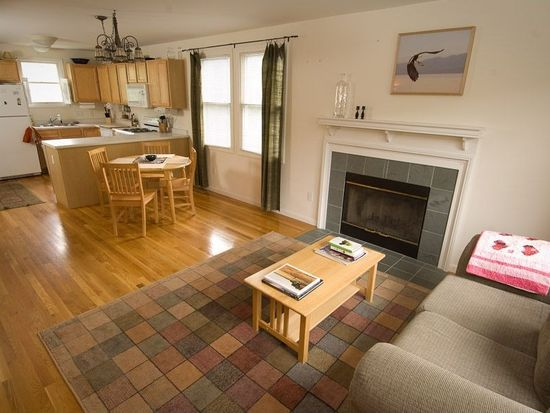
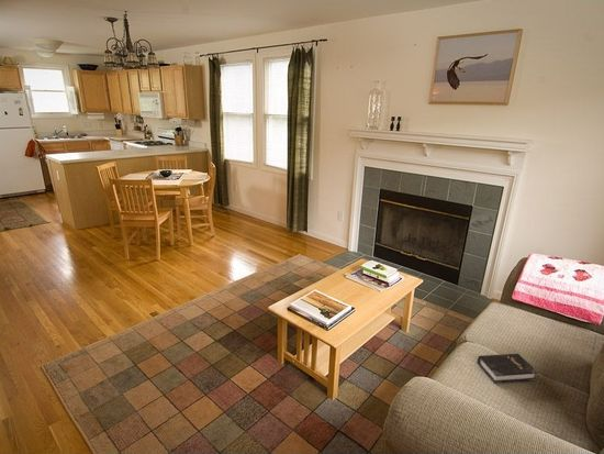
+ hardback book (506, 367)
